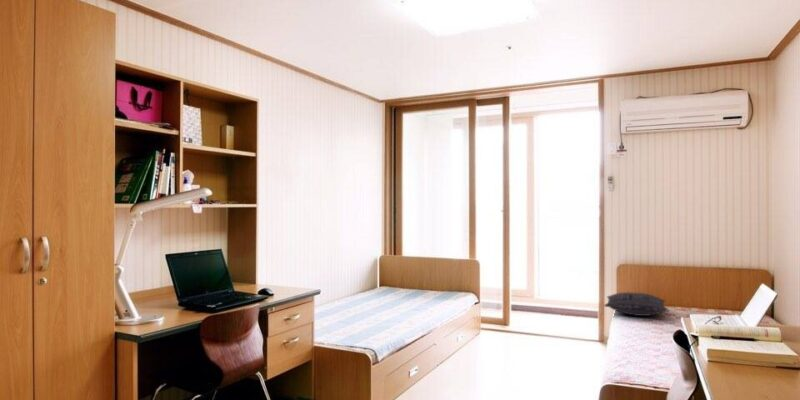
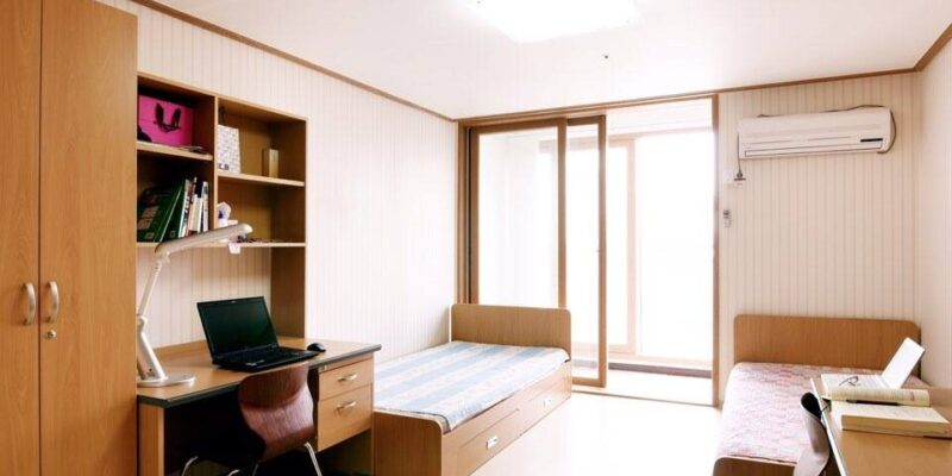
- pillow (635, 303)
